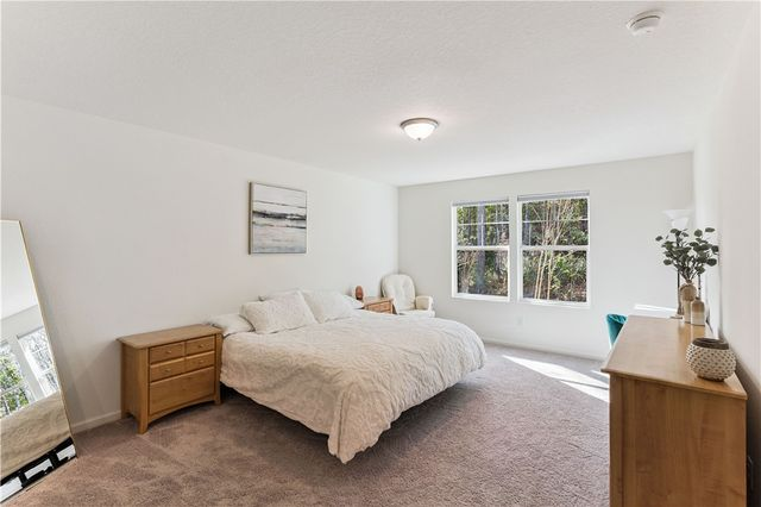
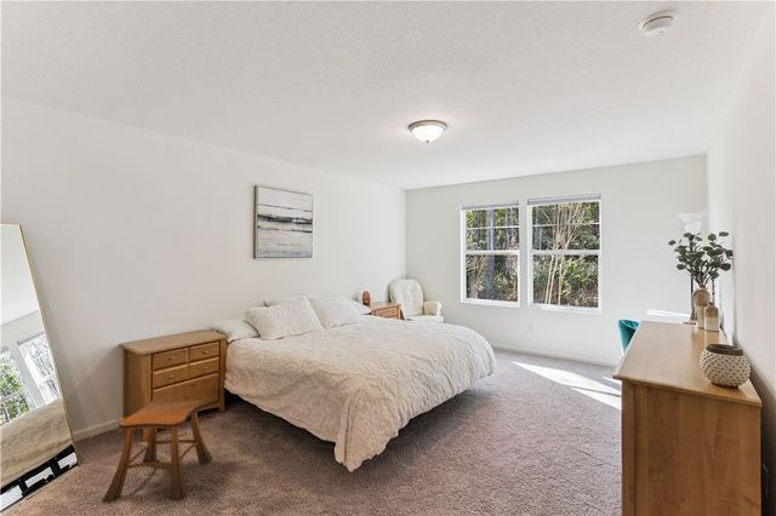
+ stool (162, 442)
